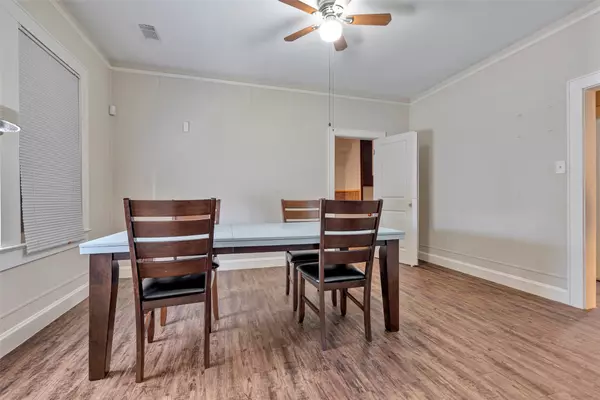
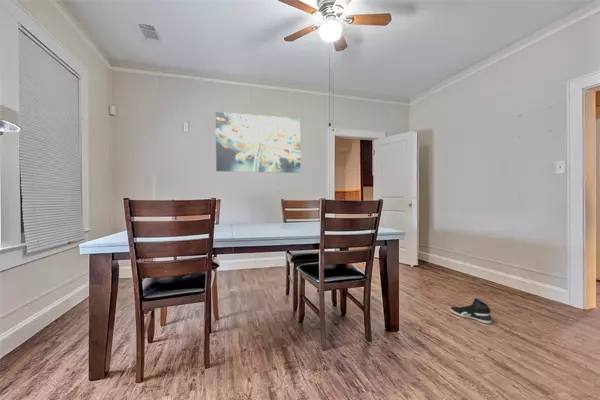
+ wall art (259, 143)
+ sneaker (470, 307)
